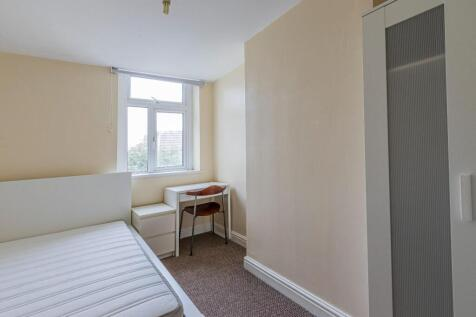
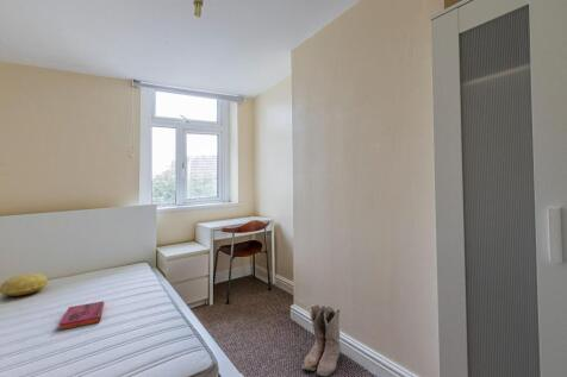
+ boots (322, 335)
+ cushion (24, 283)
+ hardback book (83, 314)
